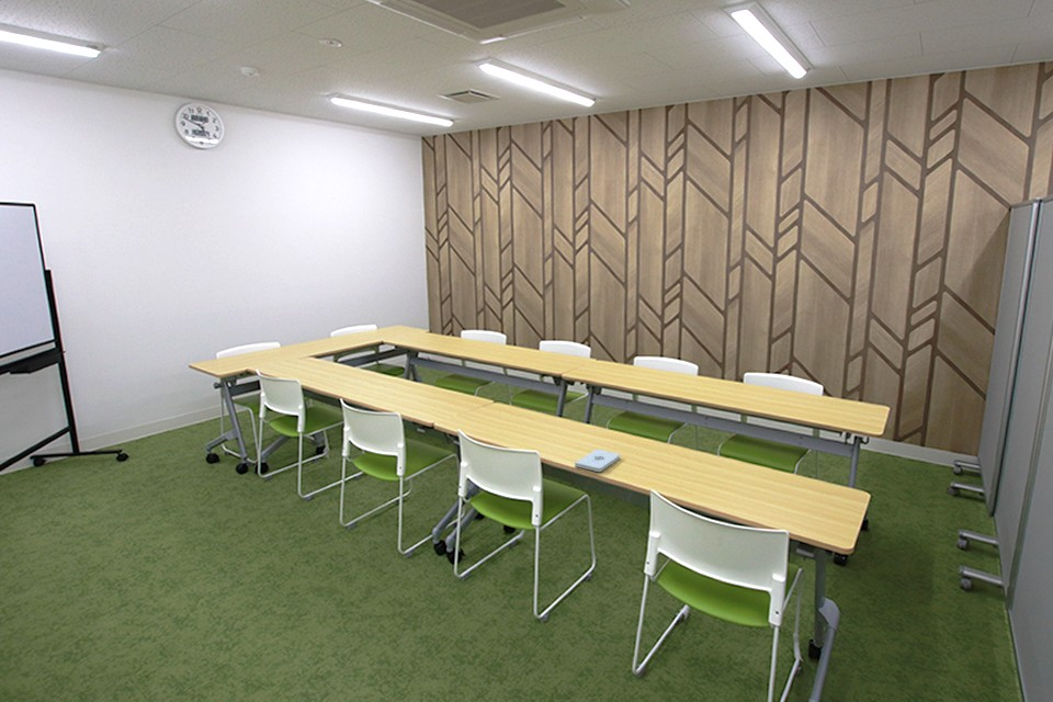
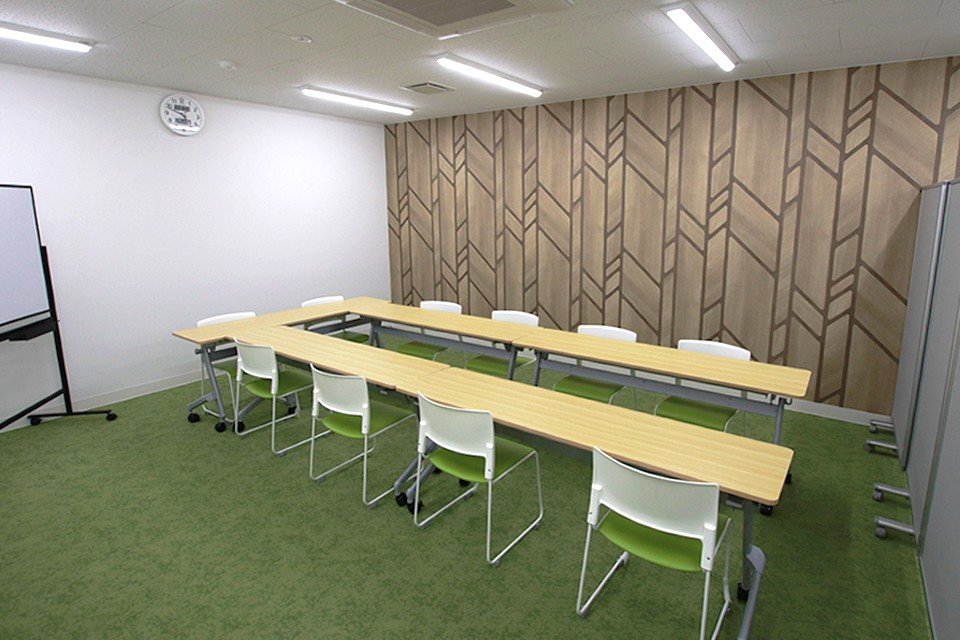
- notepad (598, 460)
